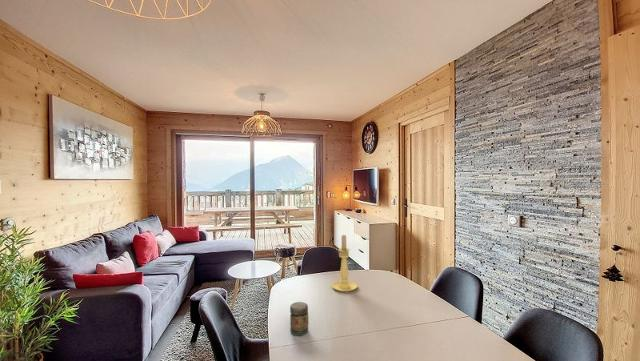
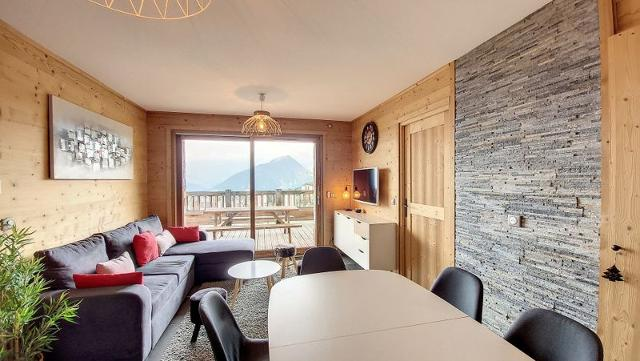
- jar (299, 318)
- candle holder (344, 260)
